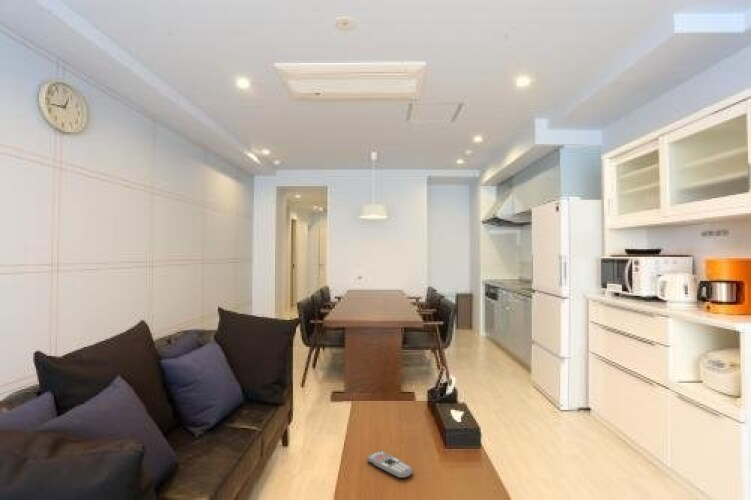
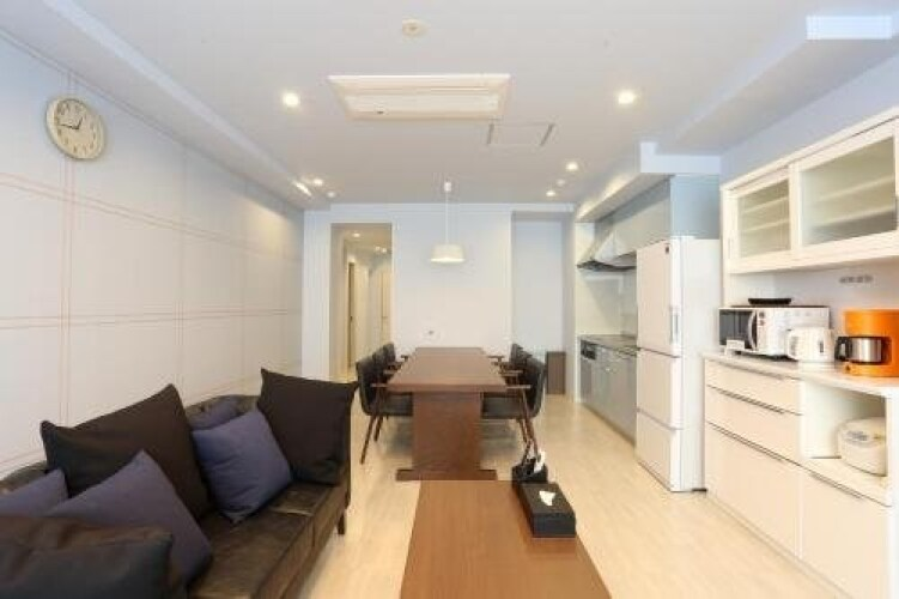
- remote control (390, 464)
